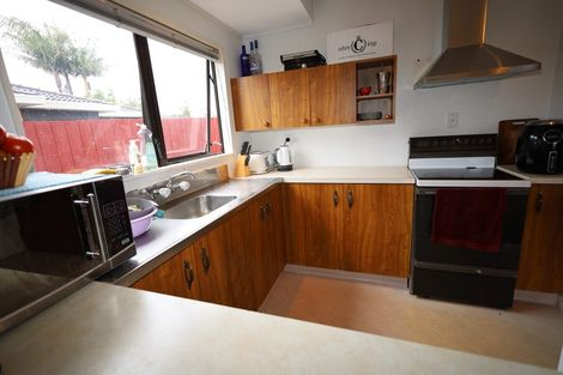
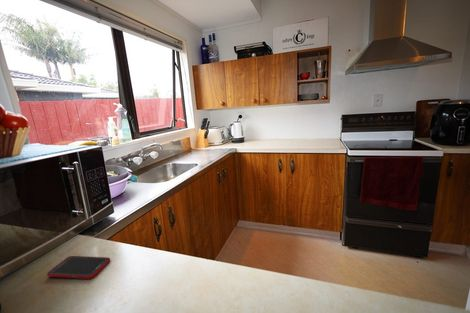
+ cell phone (79, 266)
